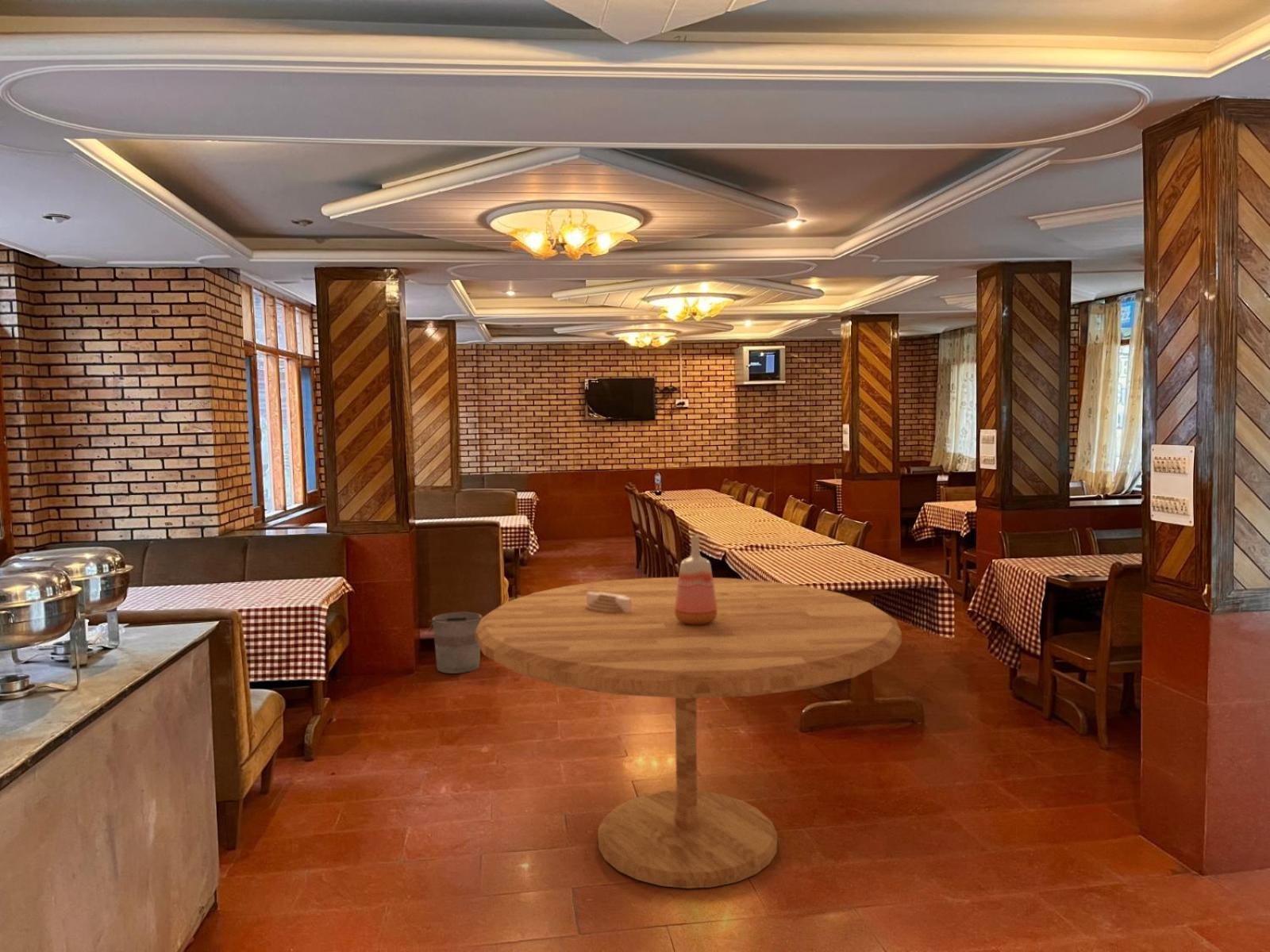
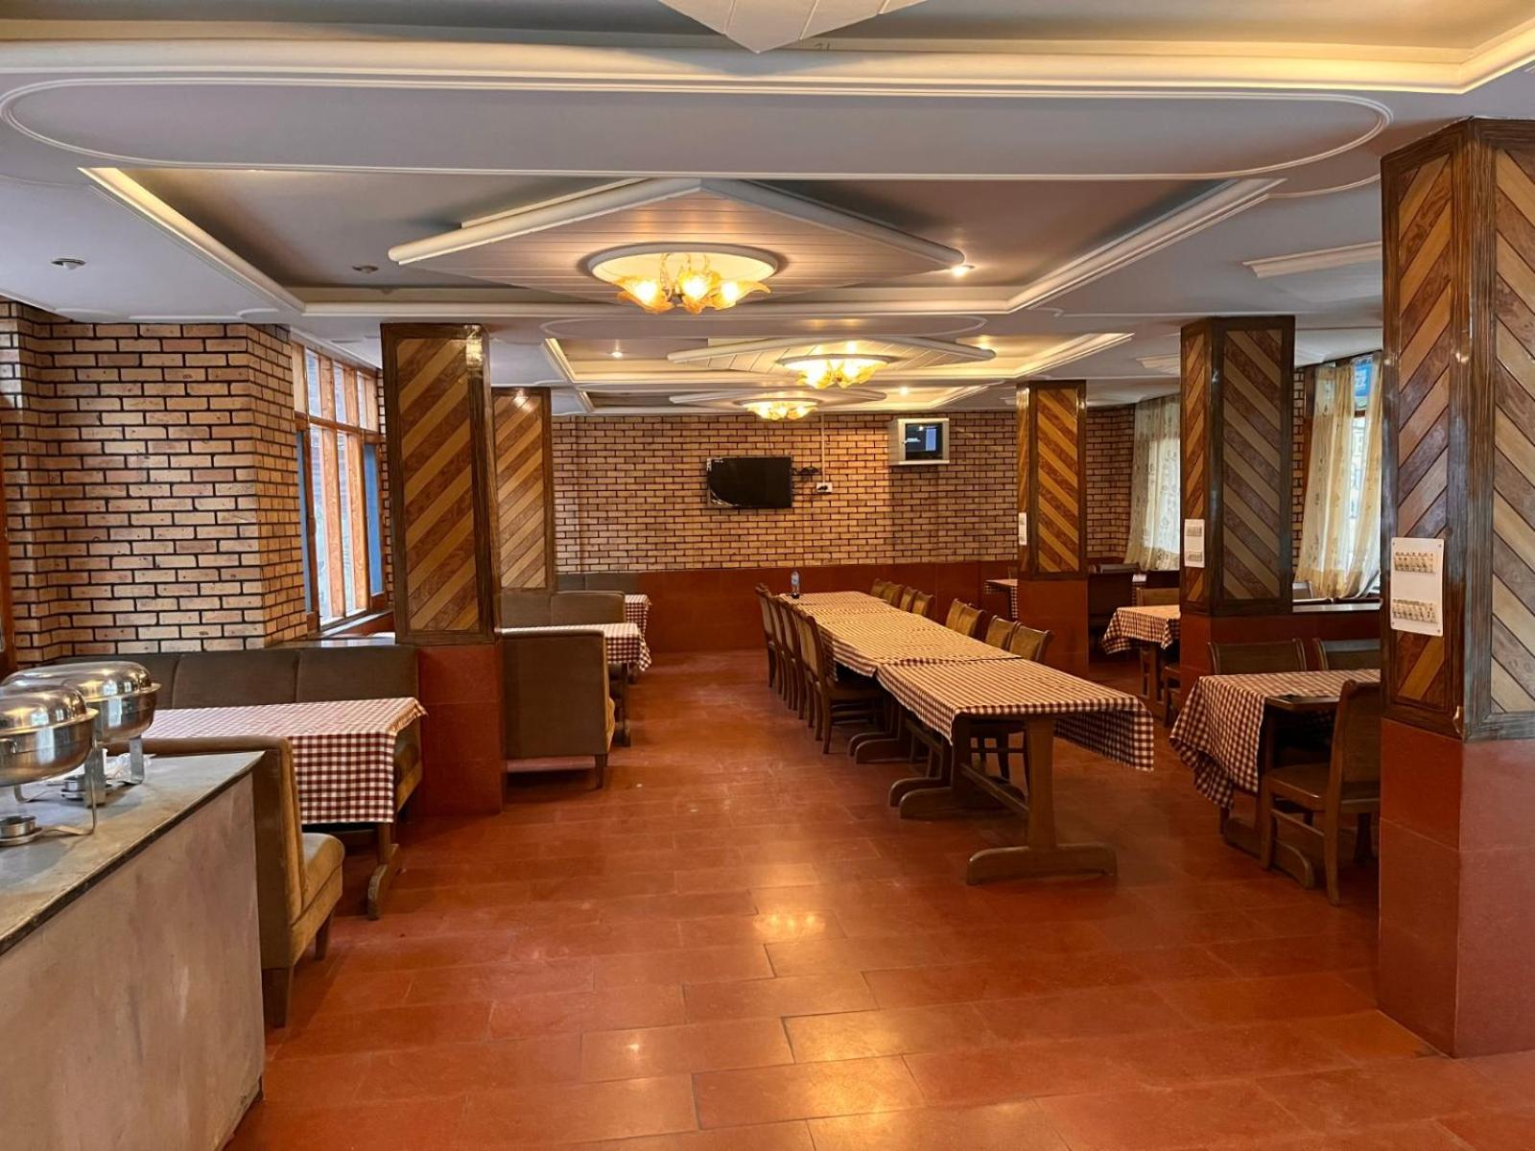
- bucket (457, 639)
- architectural model (605, 602)
- dining table (686, 727)
- vase (695, 578)
